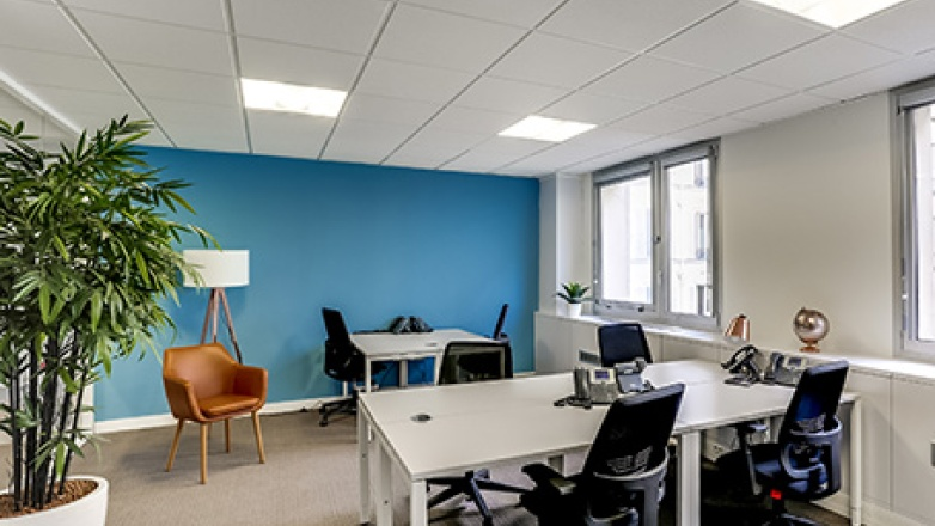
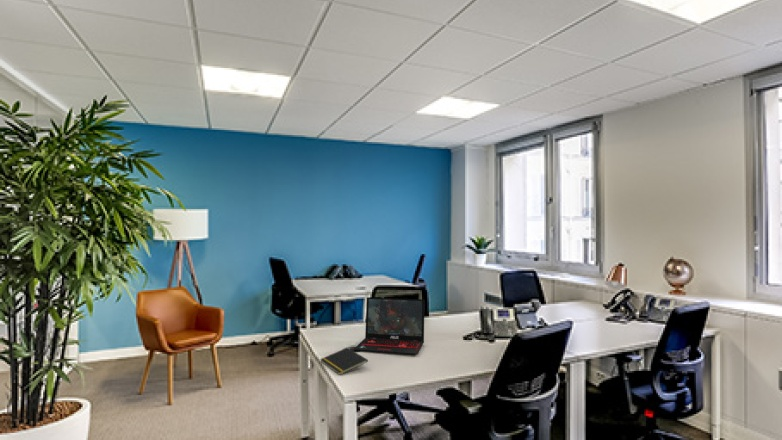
+ notepad (343, 360)
+ laptop (390, 324)
